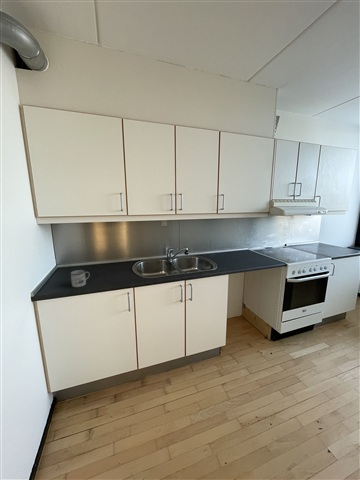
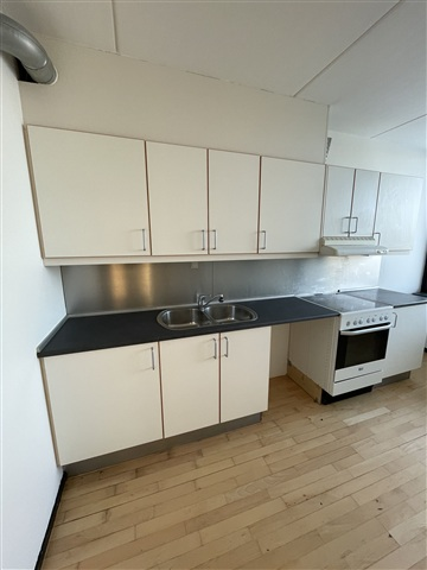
- mug (80, 277)
